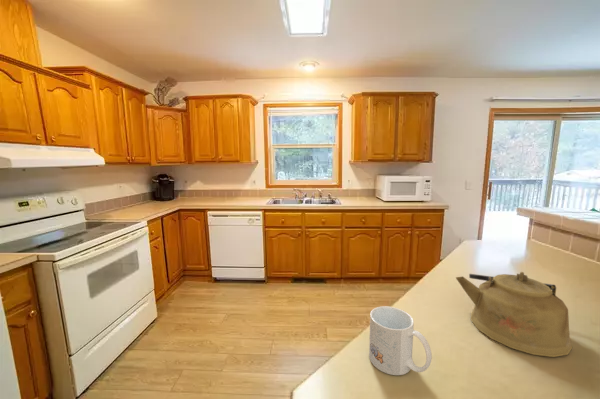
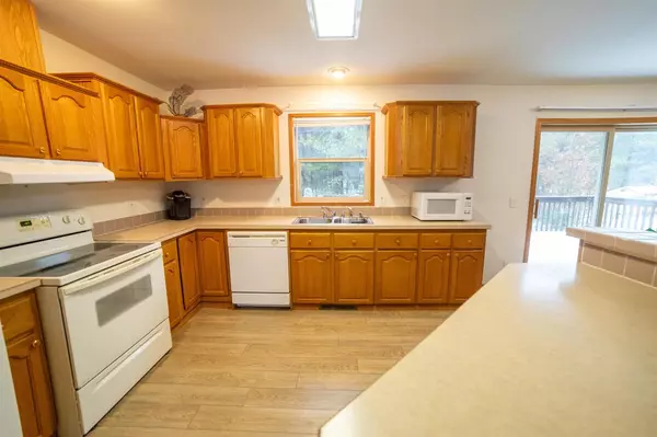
- kettle (508, 298)
- mug (399, 343)
